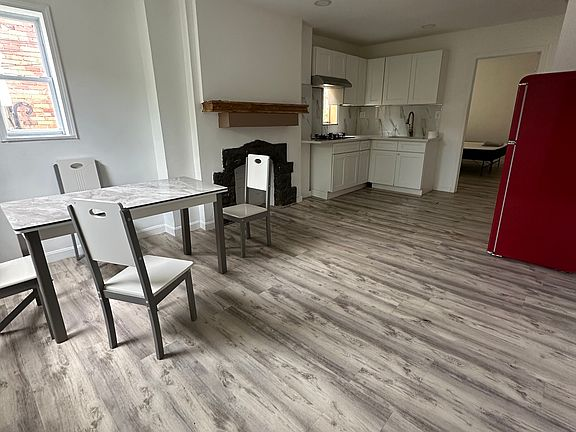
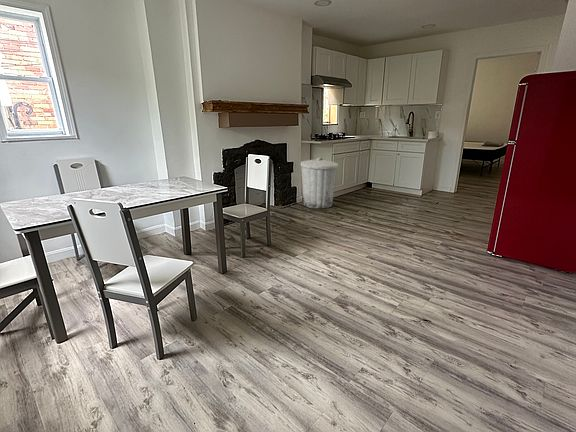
+ trash can (318, 181)
